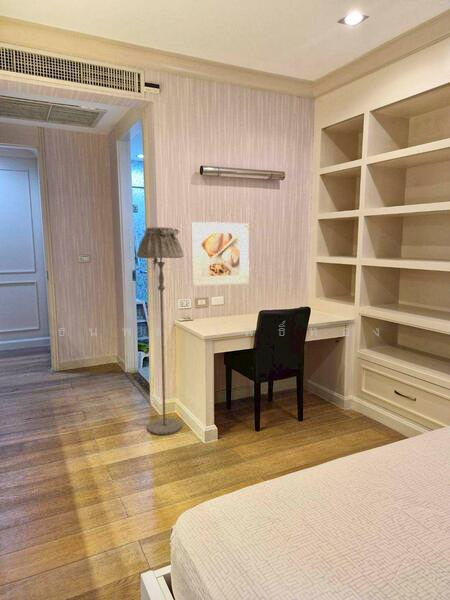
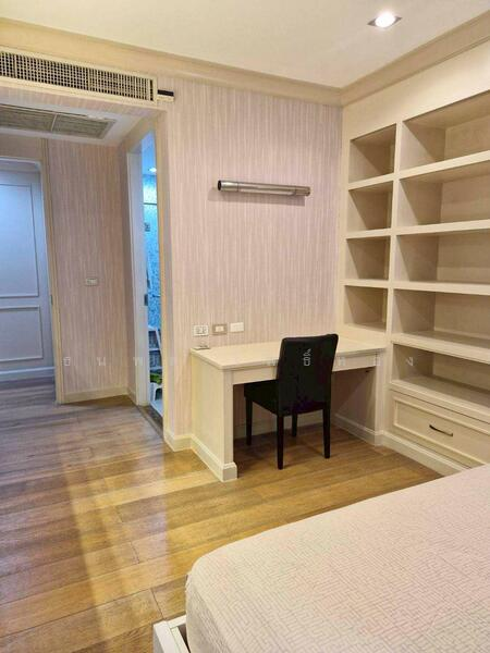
- floor lamp (162, 330)
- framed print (220, 254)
